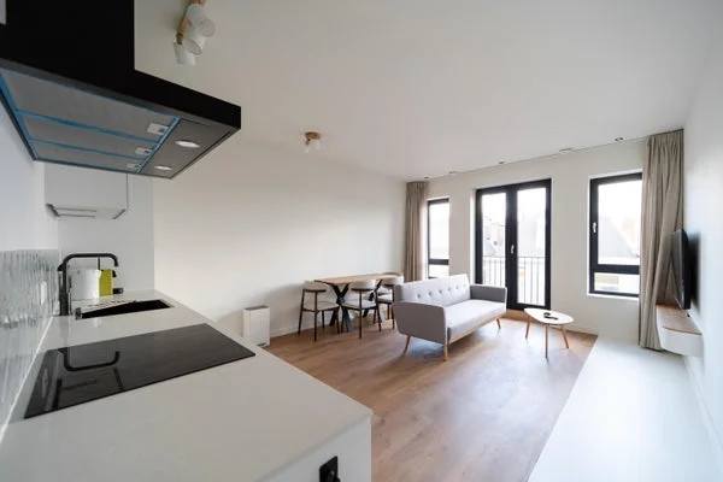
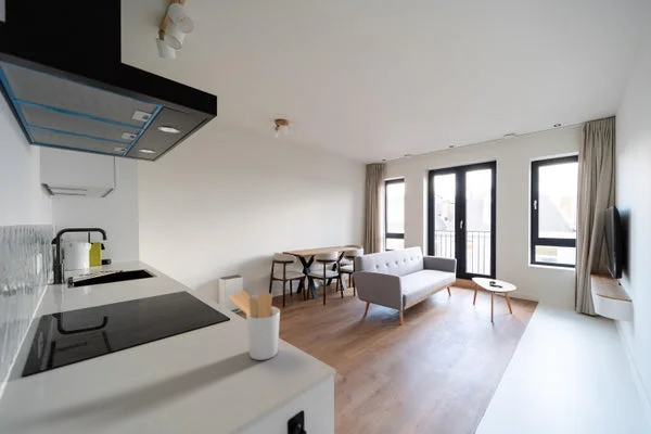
+ utensil holder (255, 321)
